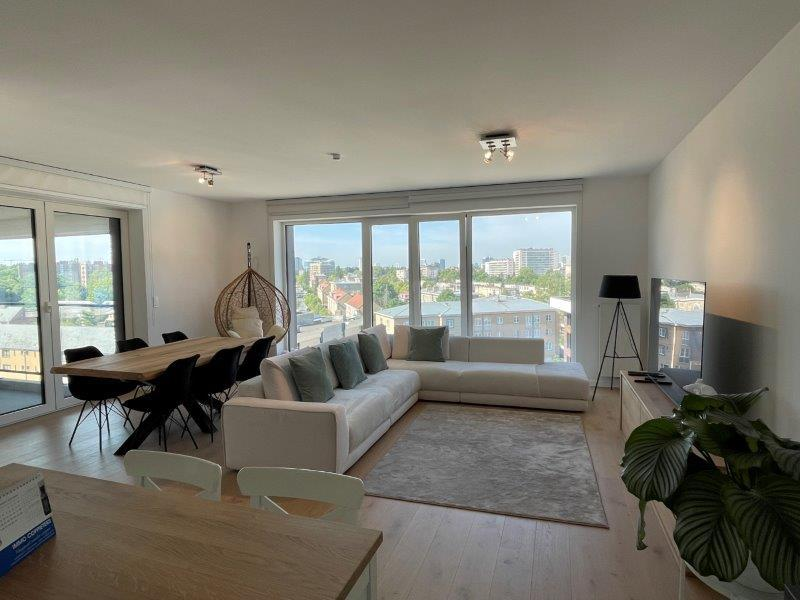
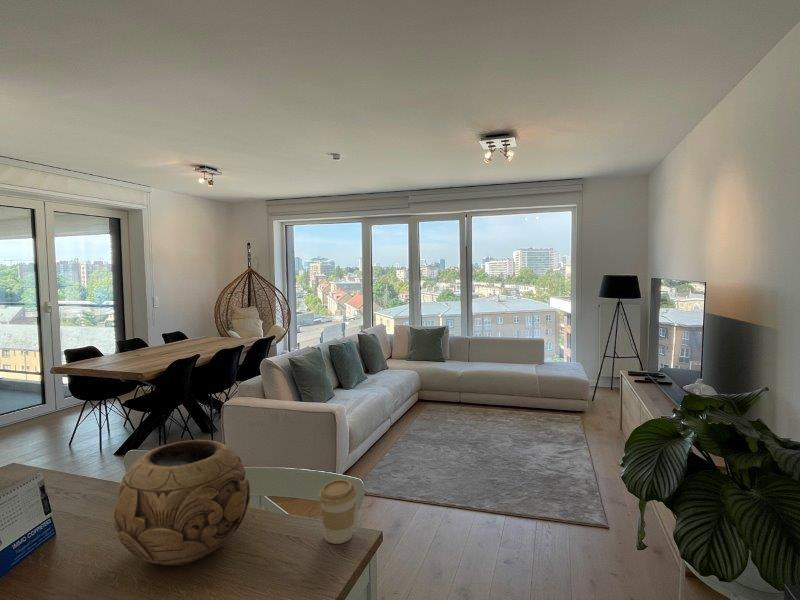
+ decorative bowl (185, 499)
+ coffee cup (338, 510)
